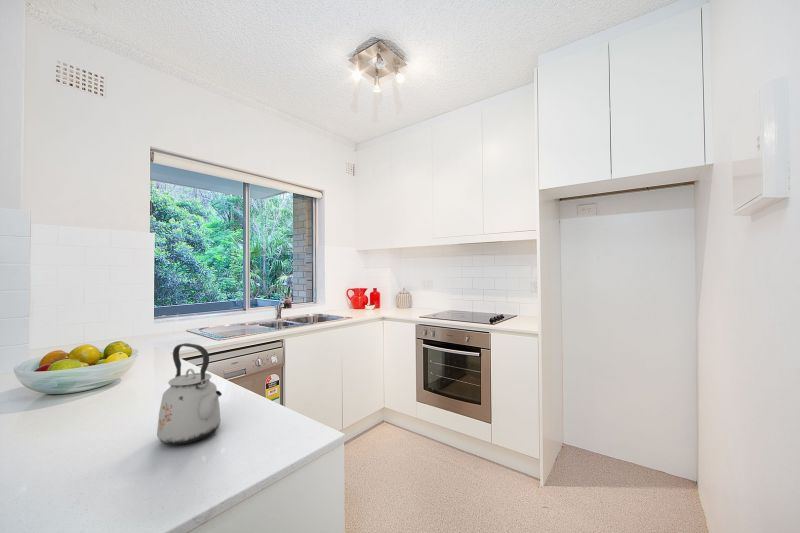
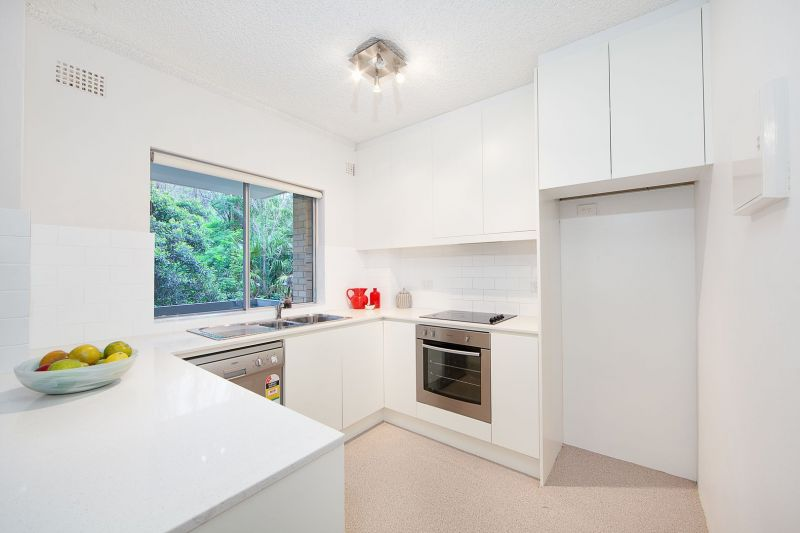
- kettle (196, 391)
